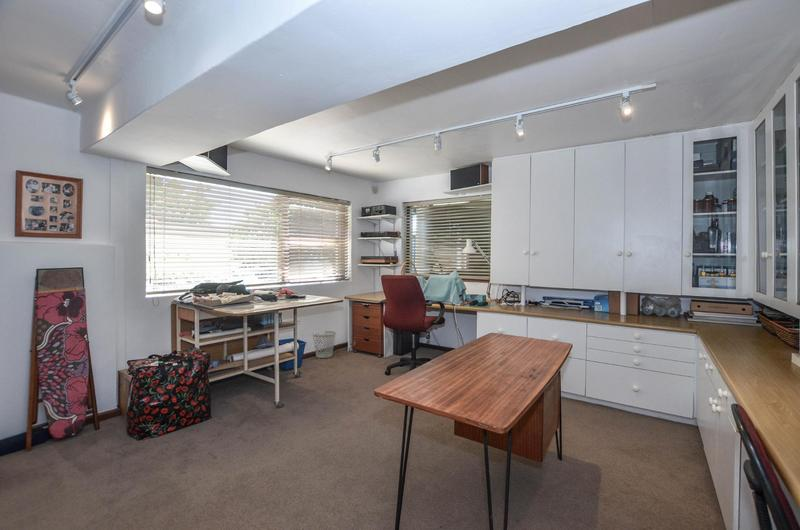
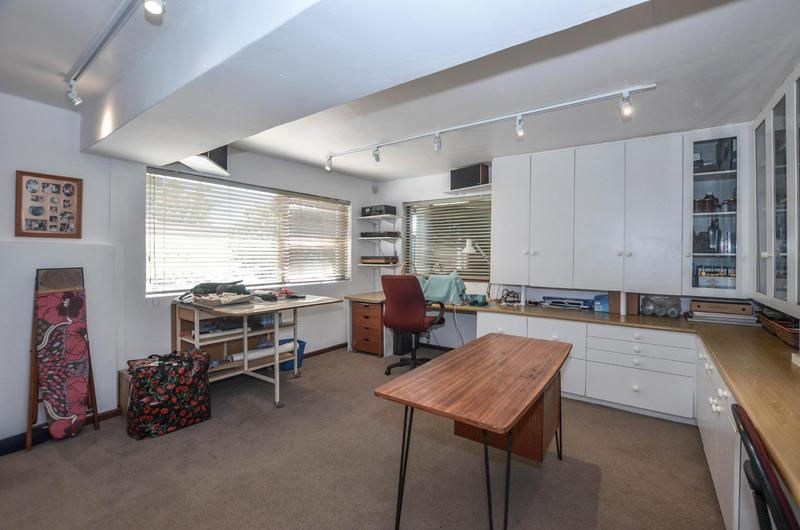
- wastebasket (324, 344)
